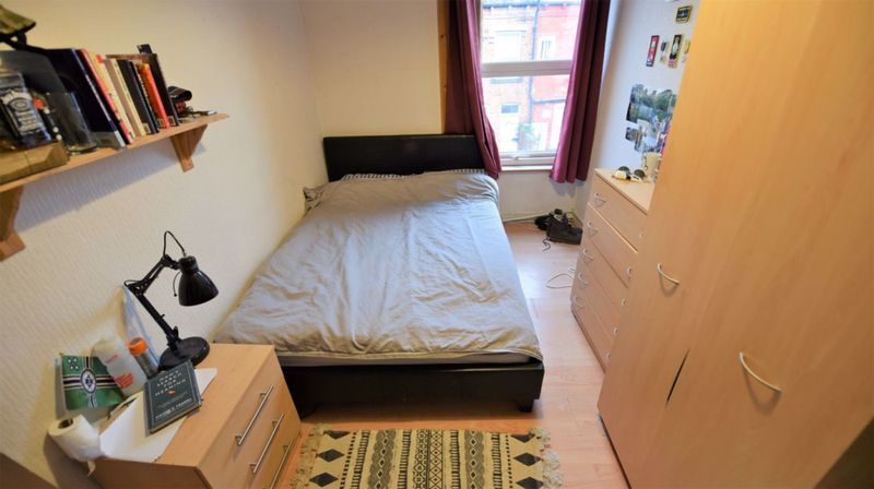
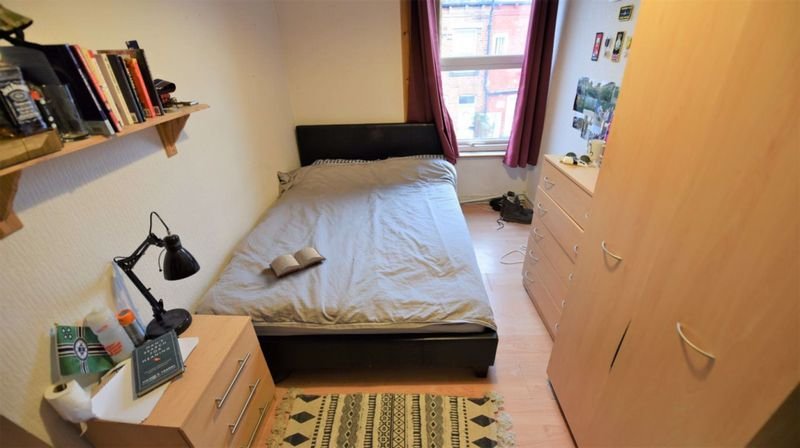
+ hardback book (296, 259)
